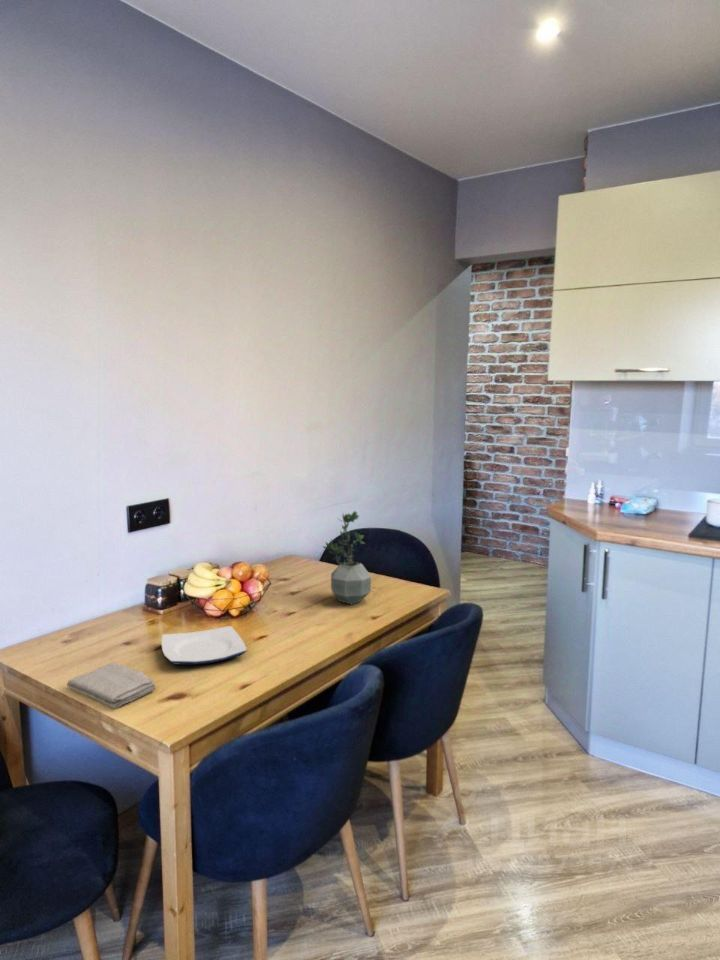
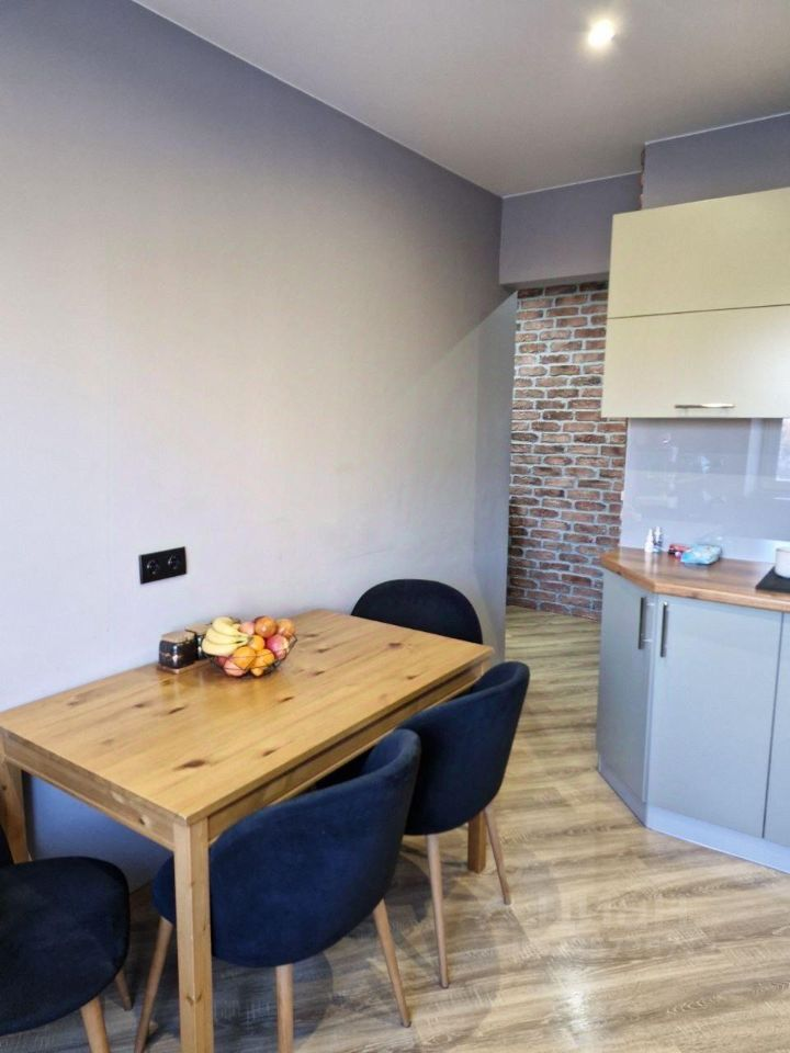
- plate (203, 647)
- potted plant (347, 557)
- washcloth (112, 683)
